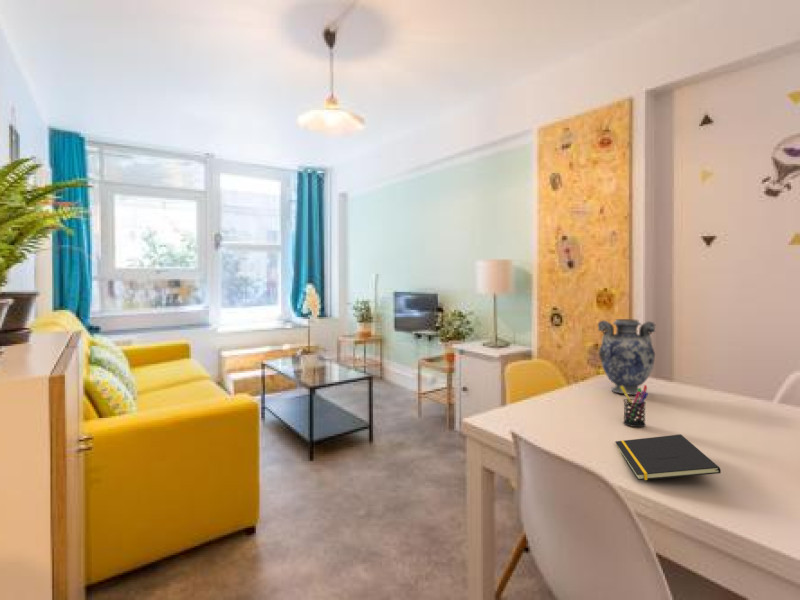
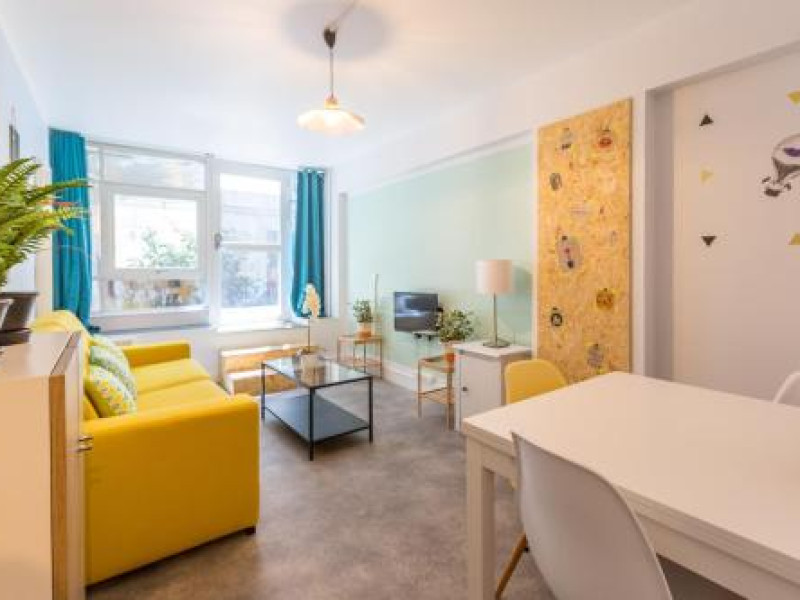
- notepad (661, 455)
- pen holder (636, 403)
- decorative vase (626, 355)
